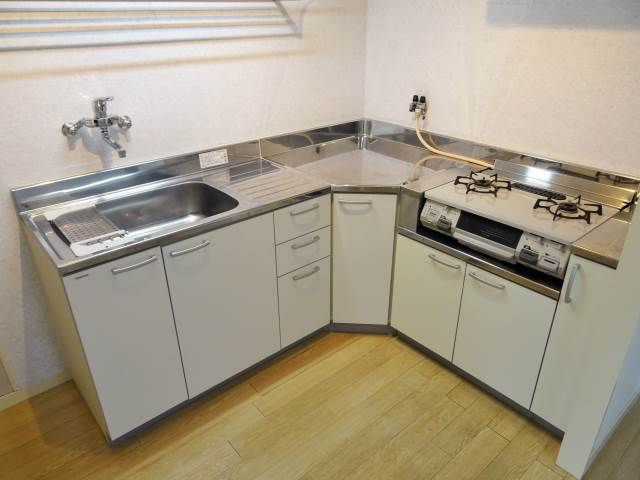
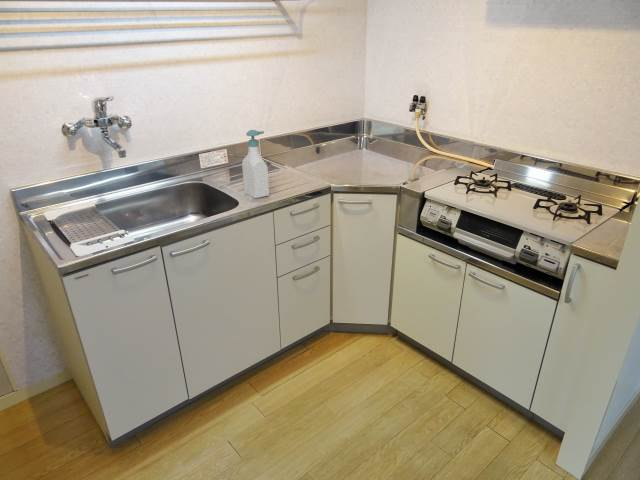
+ soap bottle (256, 162)
